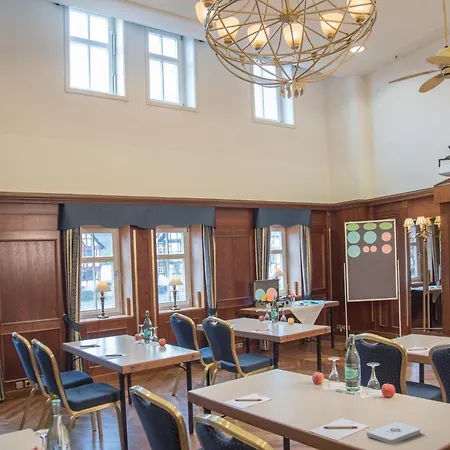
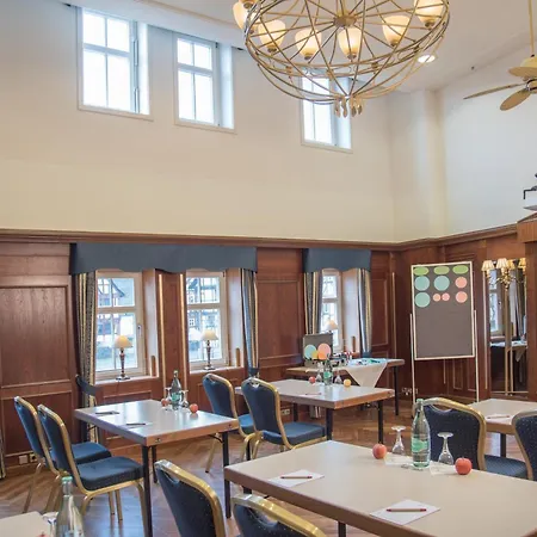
- notepad (394, 432)
